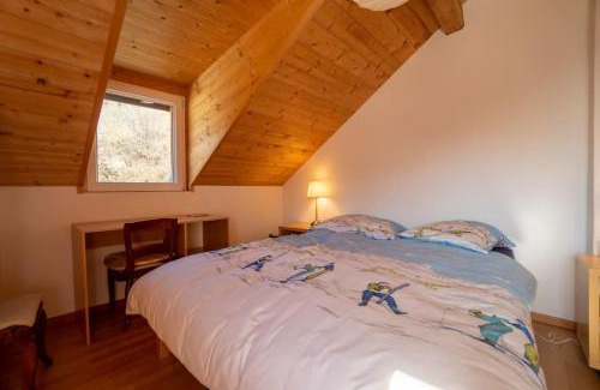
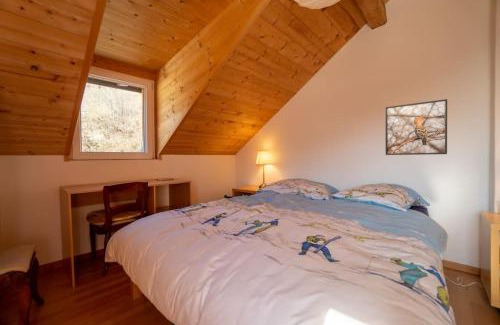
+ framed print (414, 129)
